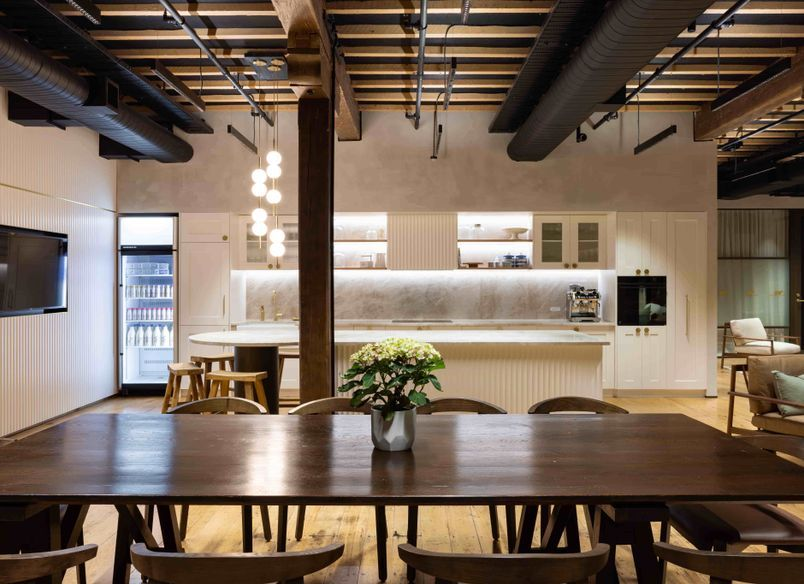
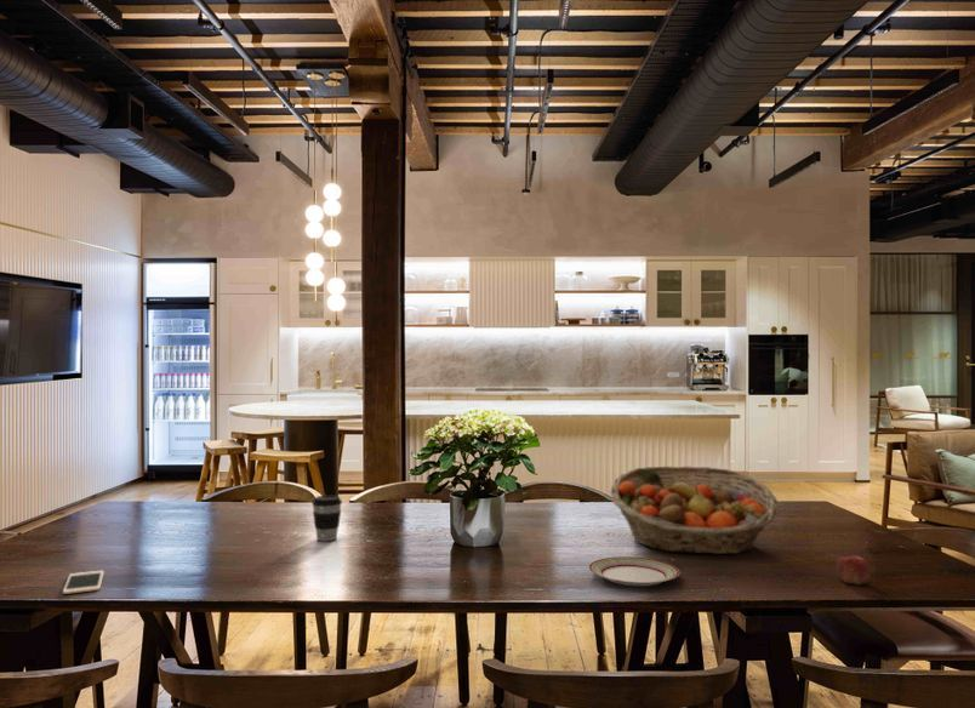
+ fruit basket (691, 507)
+ apple (853, 569)
+ cell phone (84, 581)
+ plate (633, 572)
+ coffee cup (326, 518)
